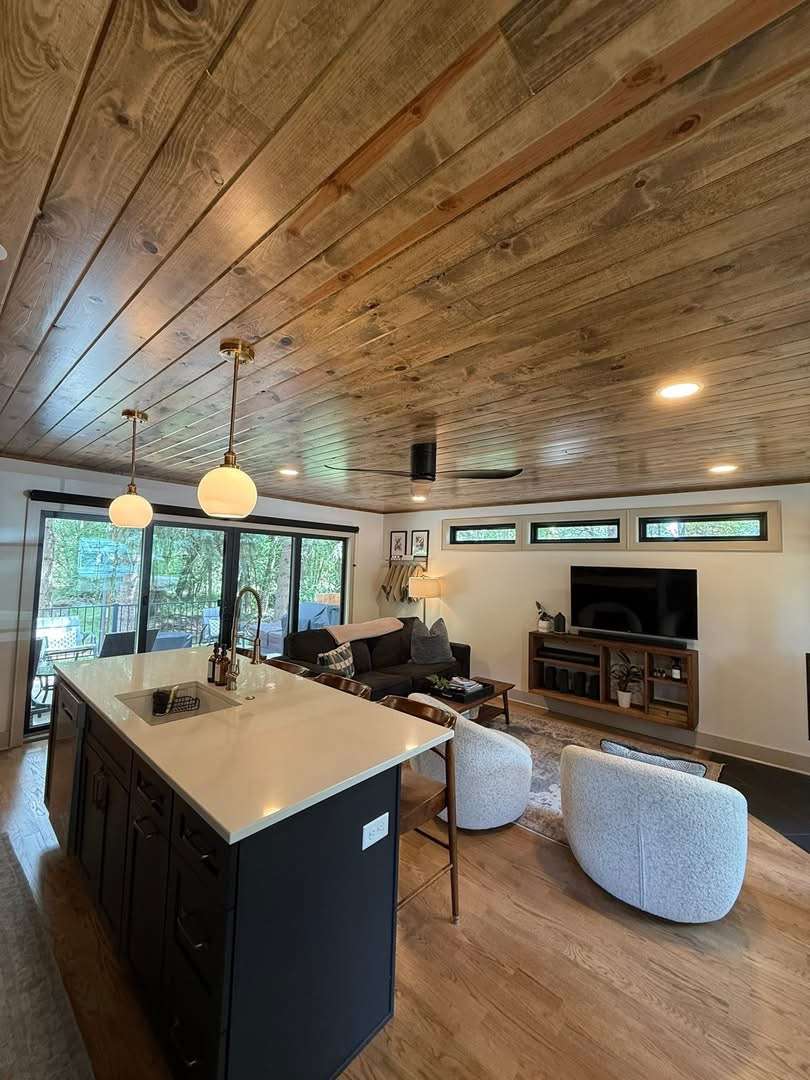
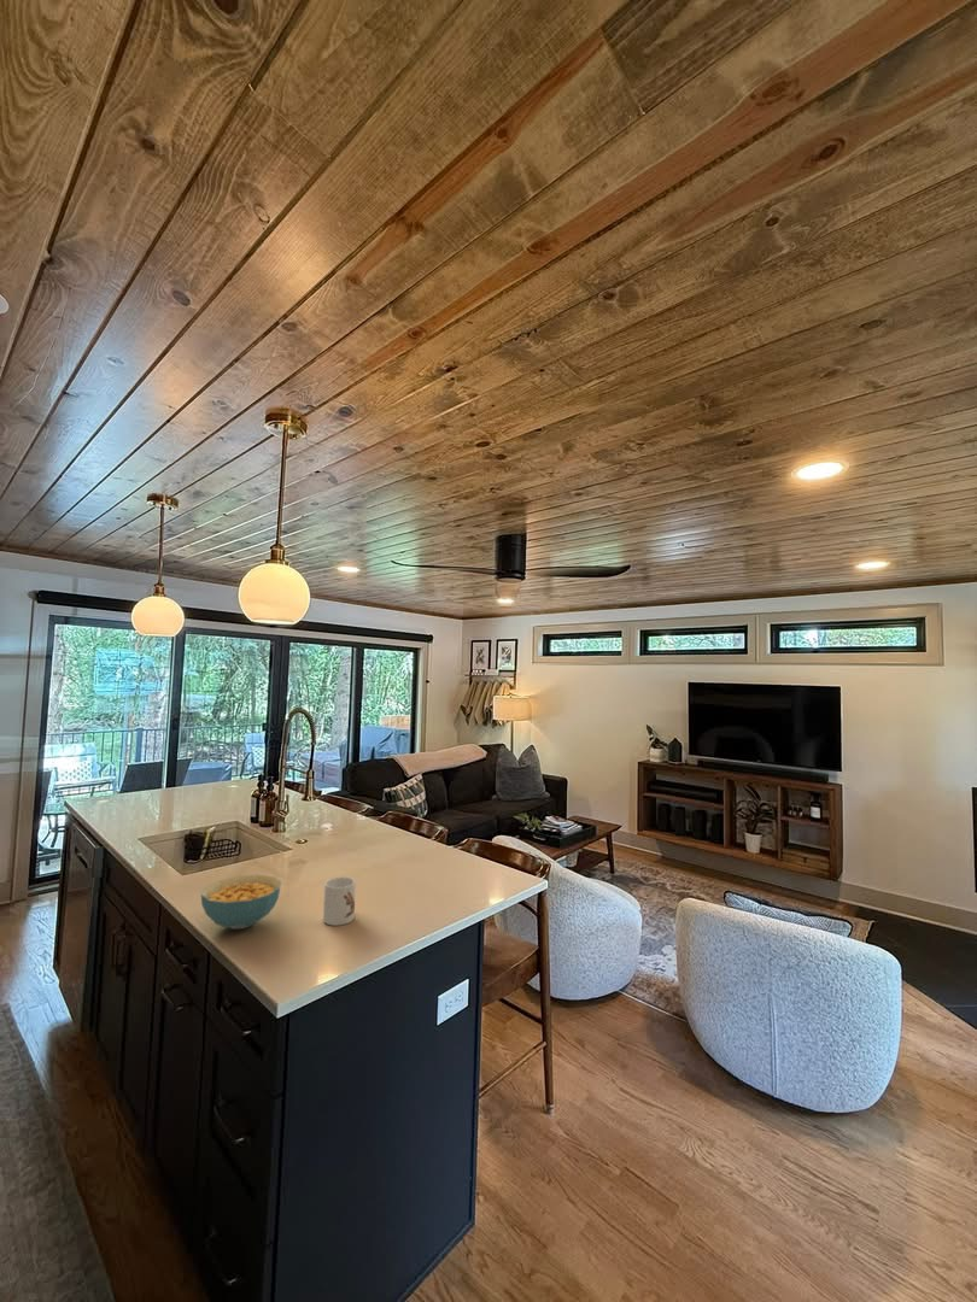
+ cereal bowl (241, 905)
+ mug (343, 897)
